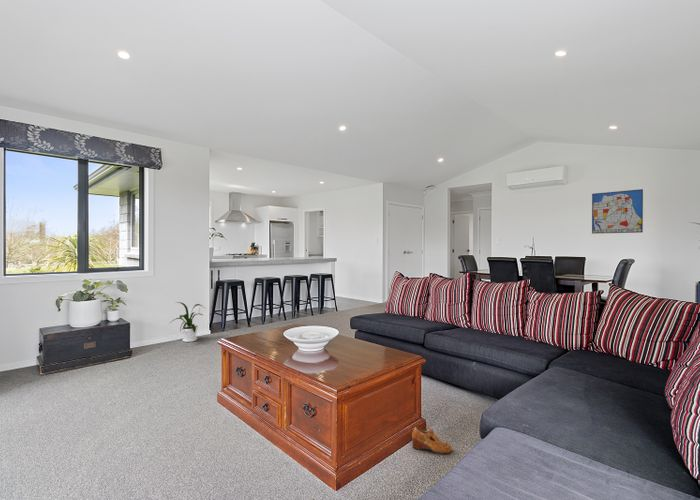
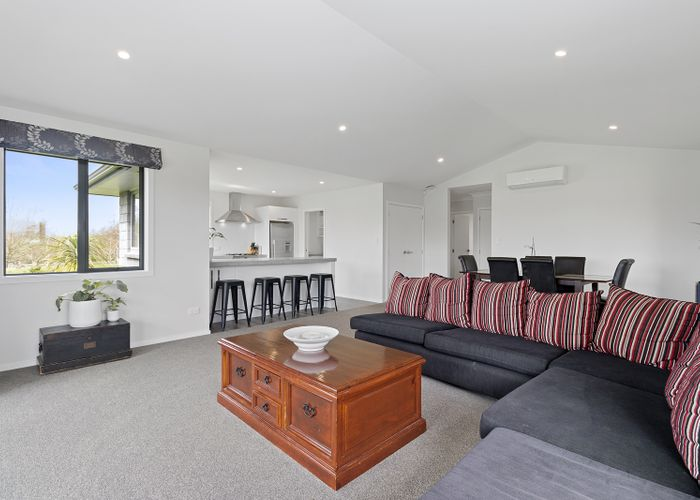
- shoe (431, 438)
- house plant (188, 320)
- wall art (616, 212)
